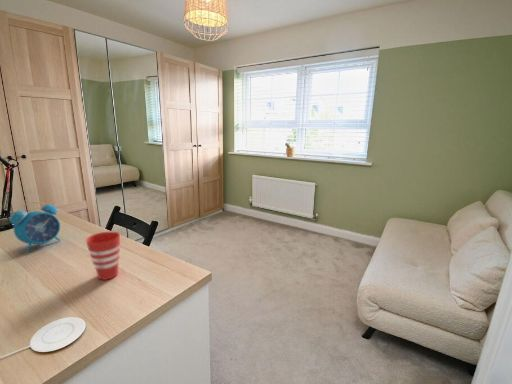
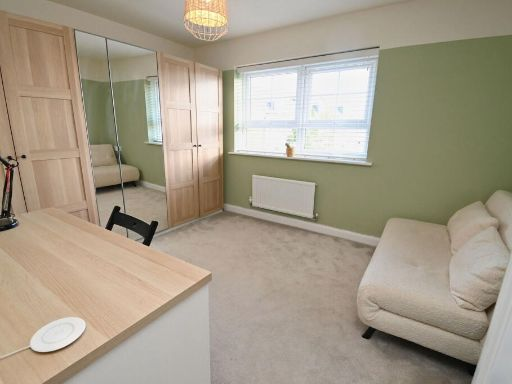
- alarm clock (38, 223)
- cup (105, 256)
